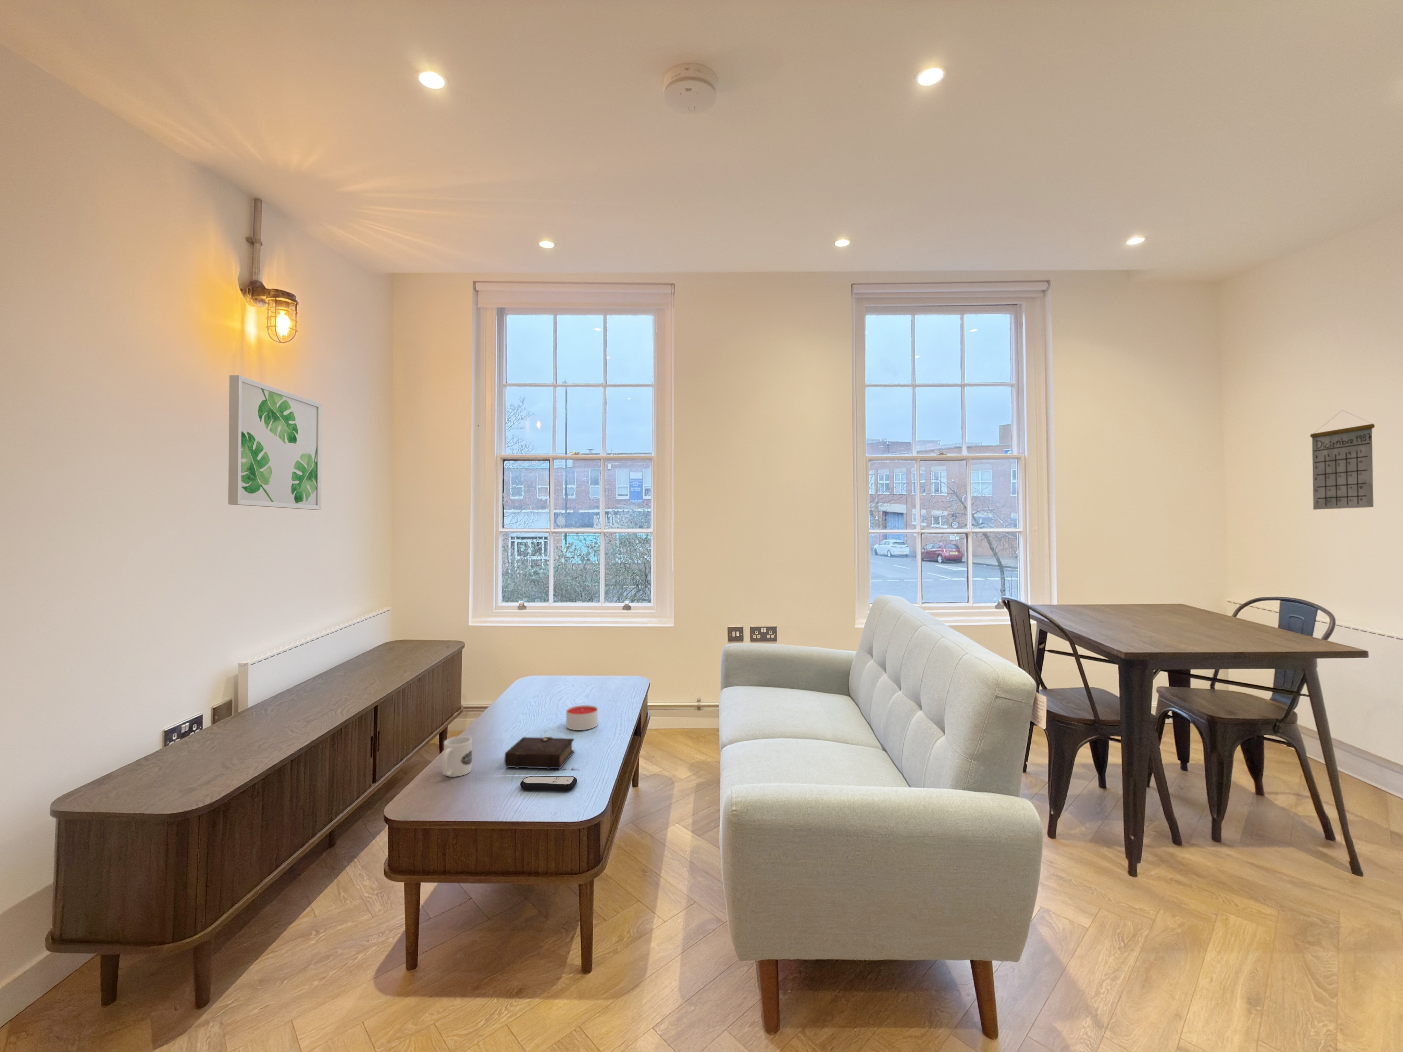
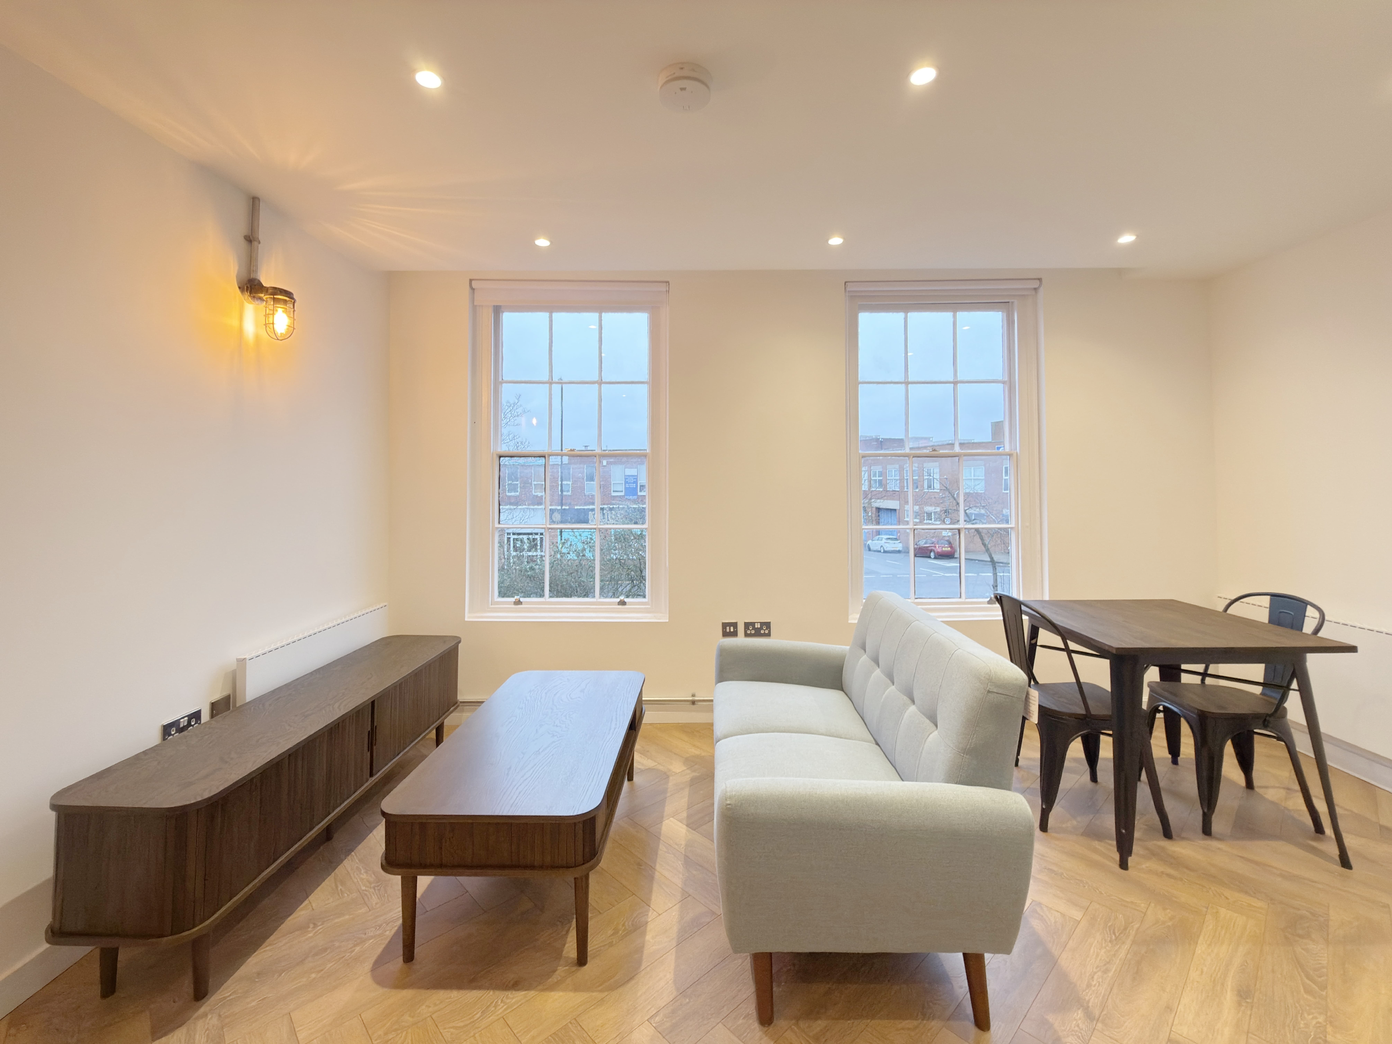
- calendar (1341, 459)
- remote control (548, 782)
- candle (582, 717)
- mug (454, 758)
- wall art (280, 449)
- book (549, 753)
